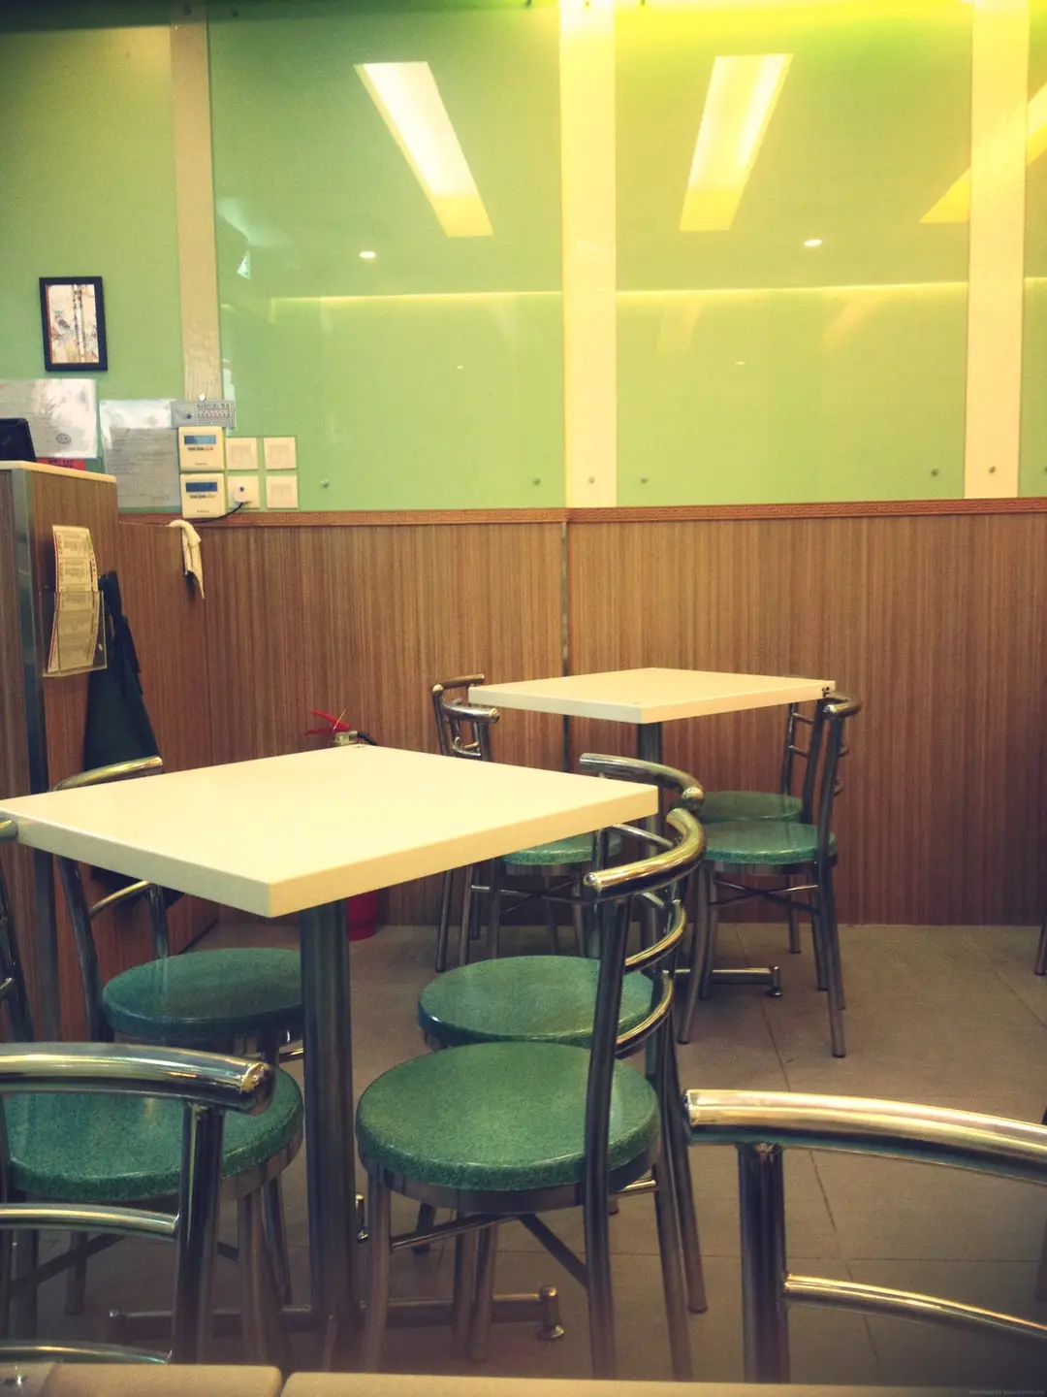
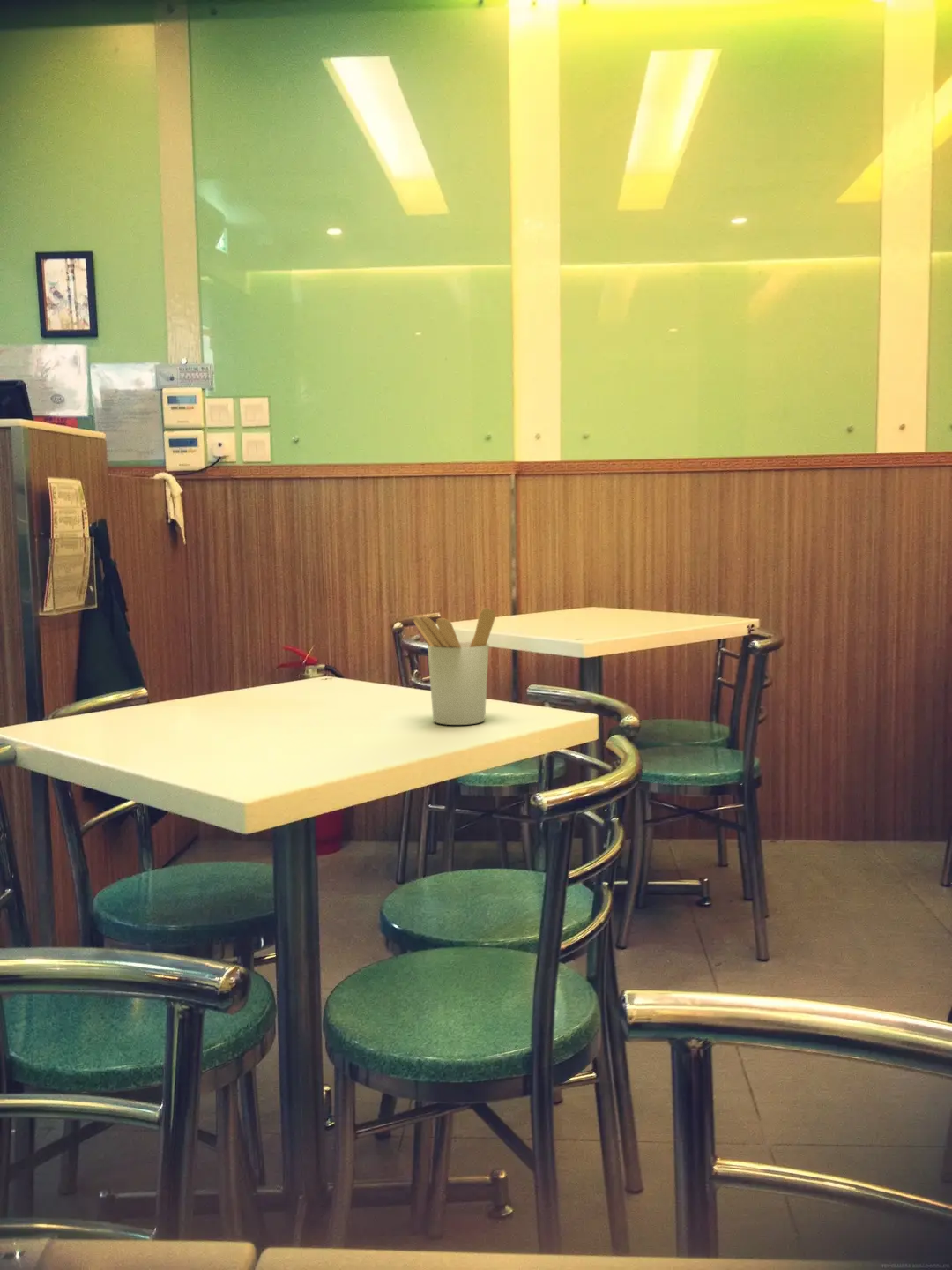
+ utensil holder (450, 665)
